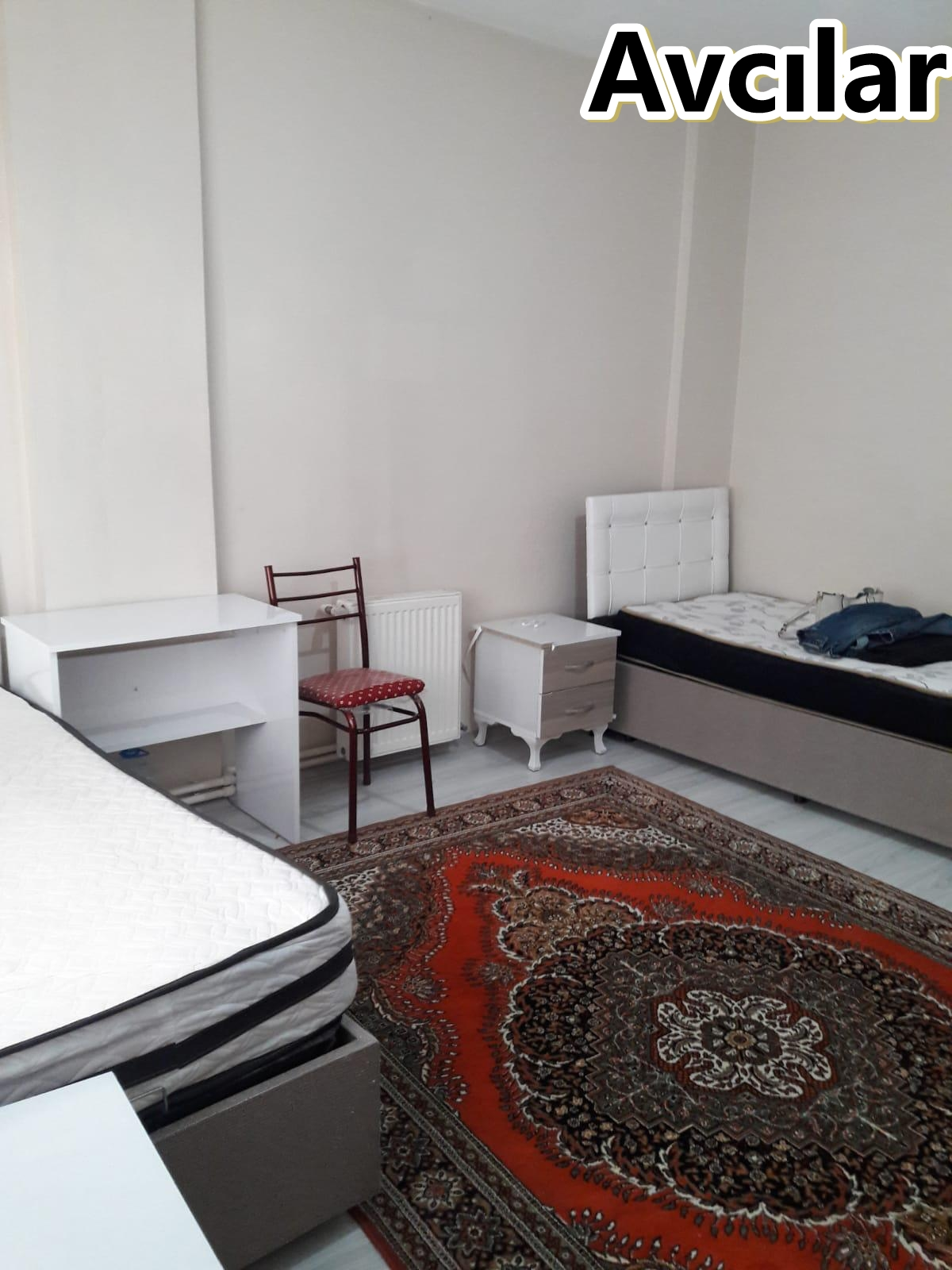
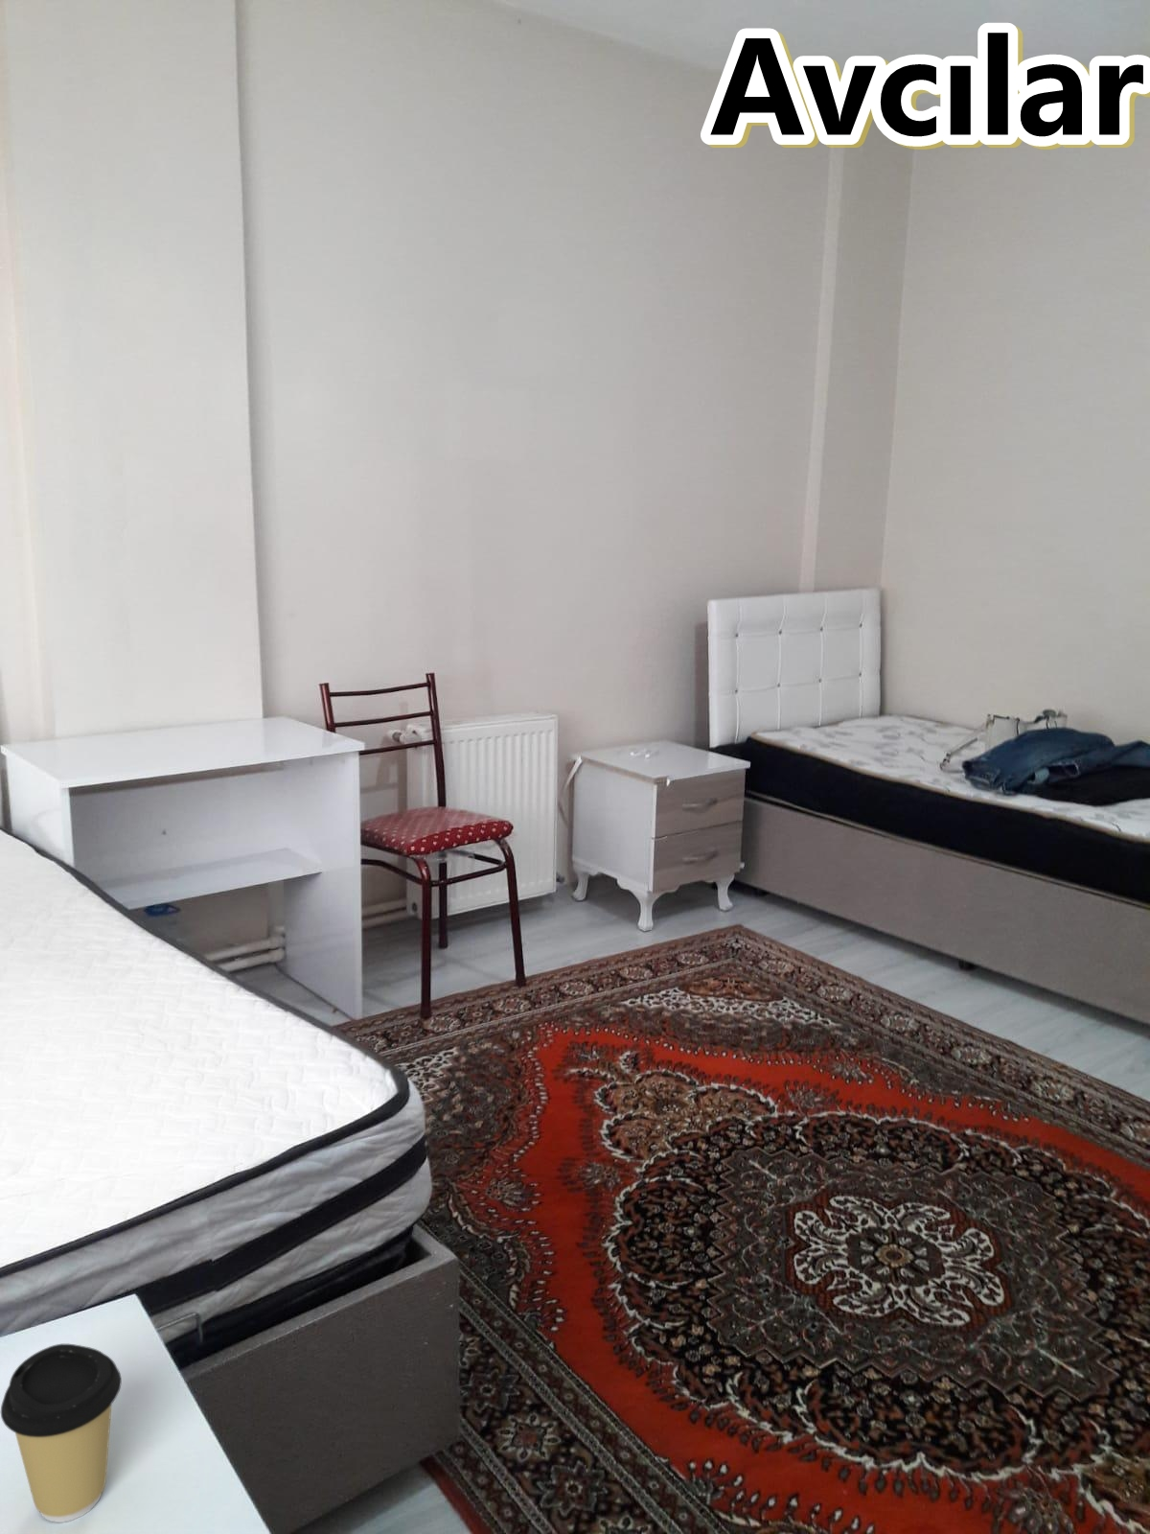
+ coffee cup (65, 1436)
